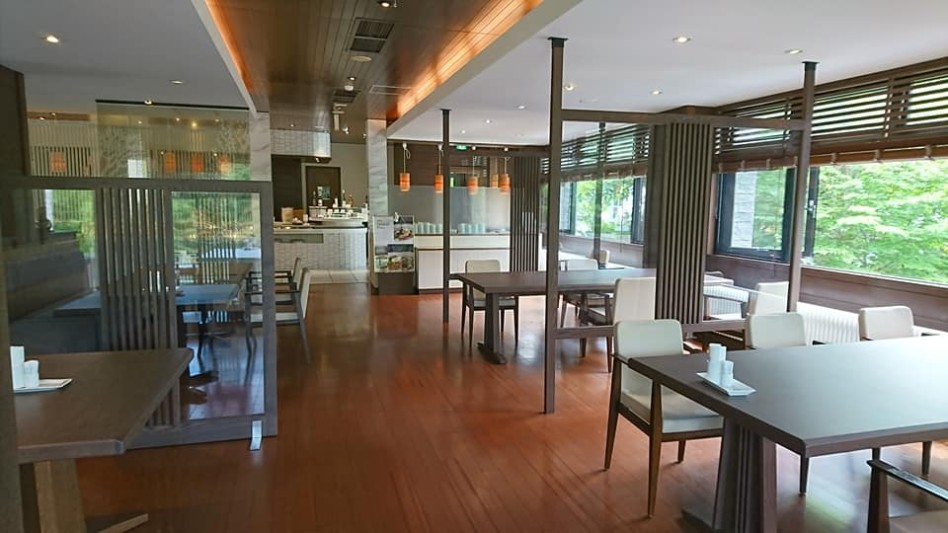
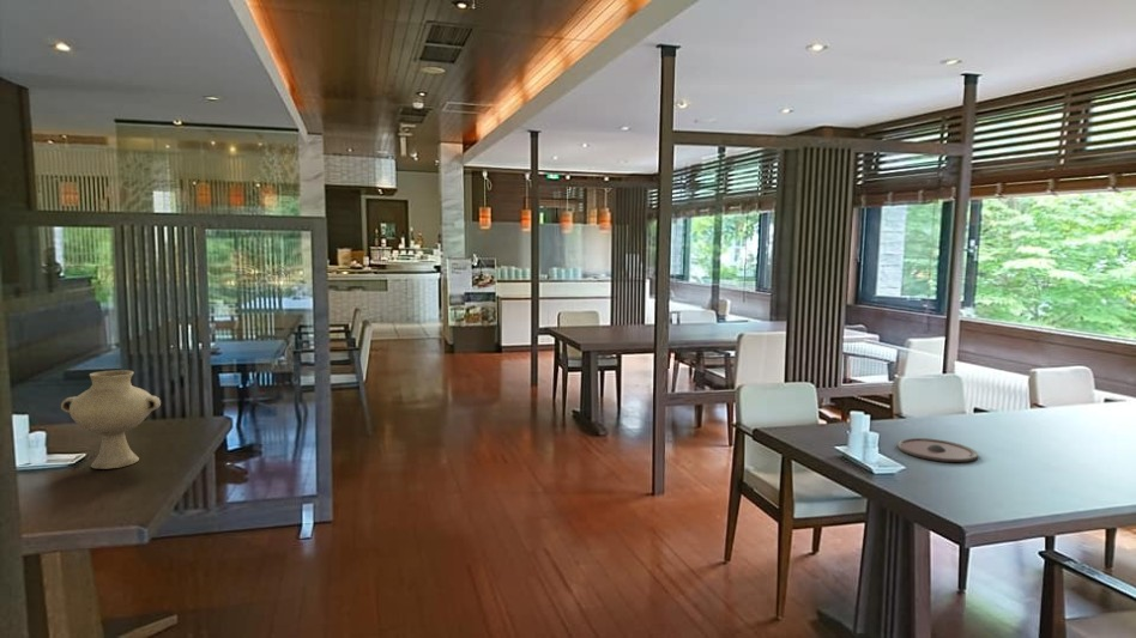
+ vase (113, 418)
+ plate (936, 448)
